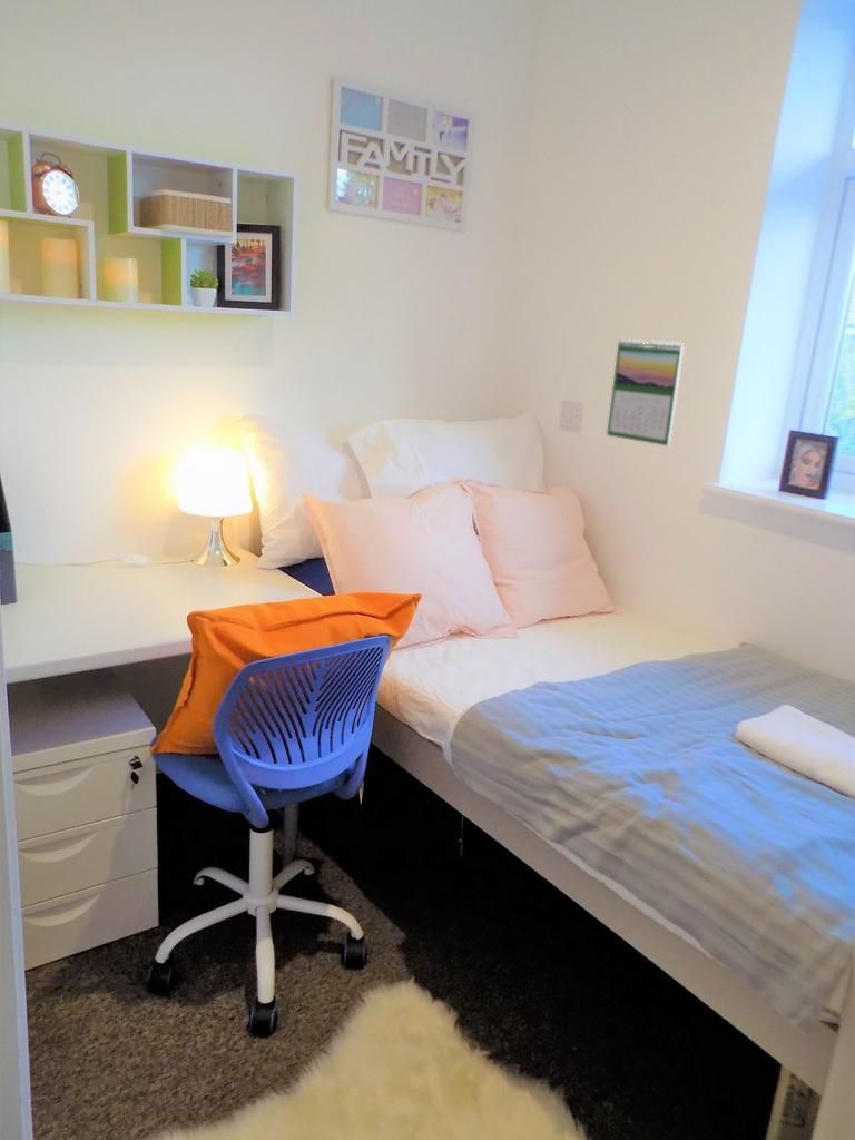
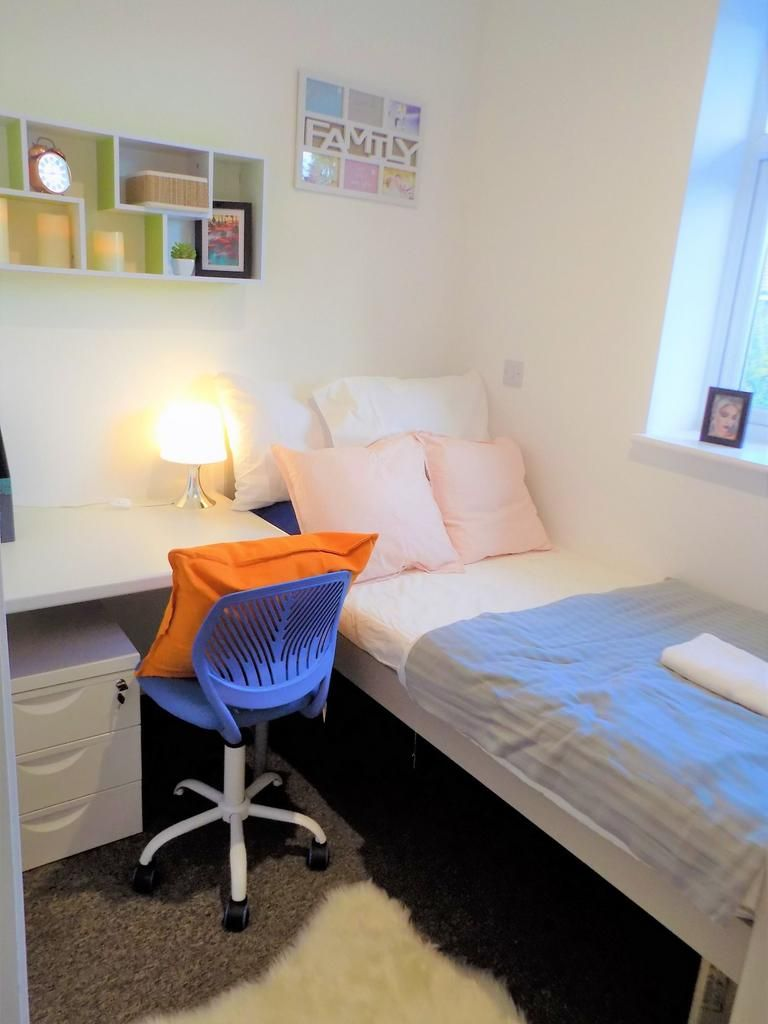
- calendar (643, 390)
